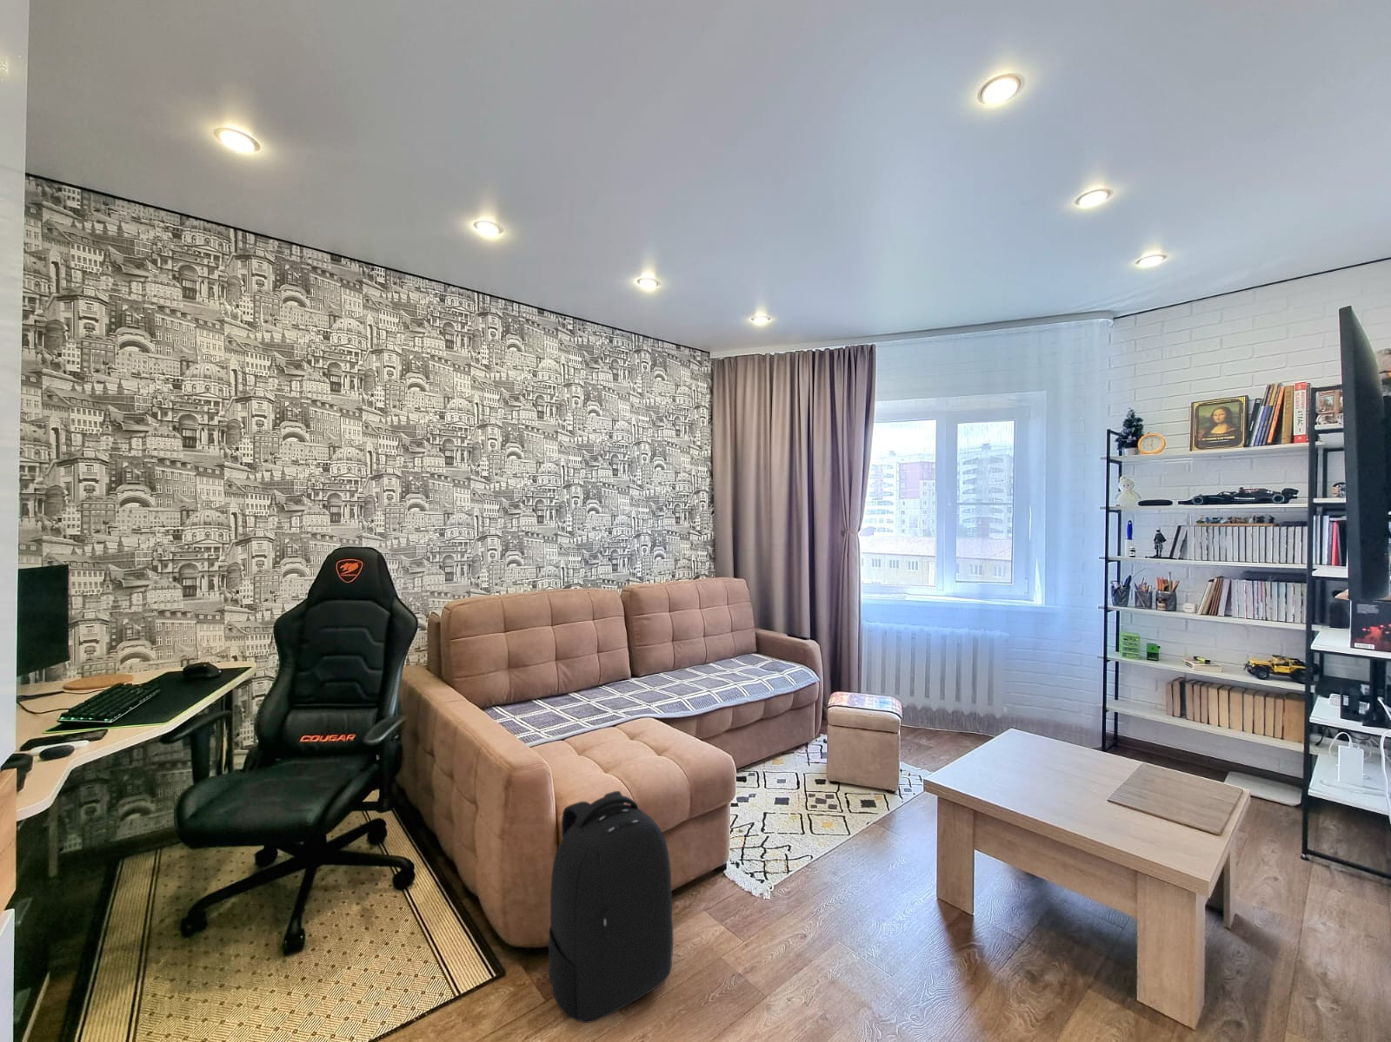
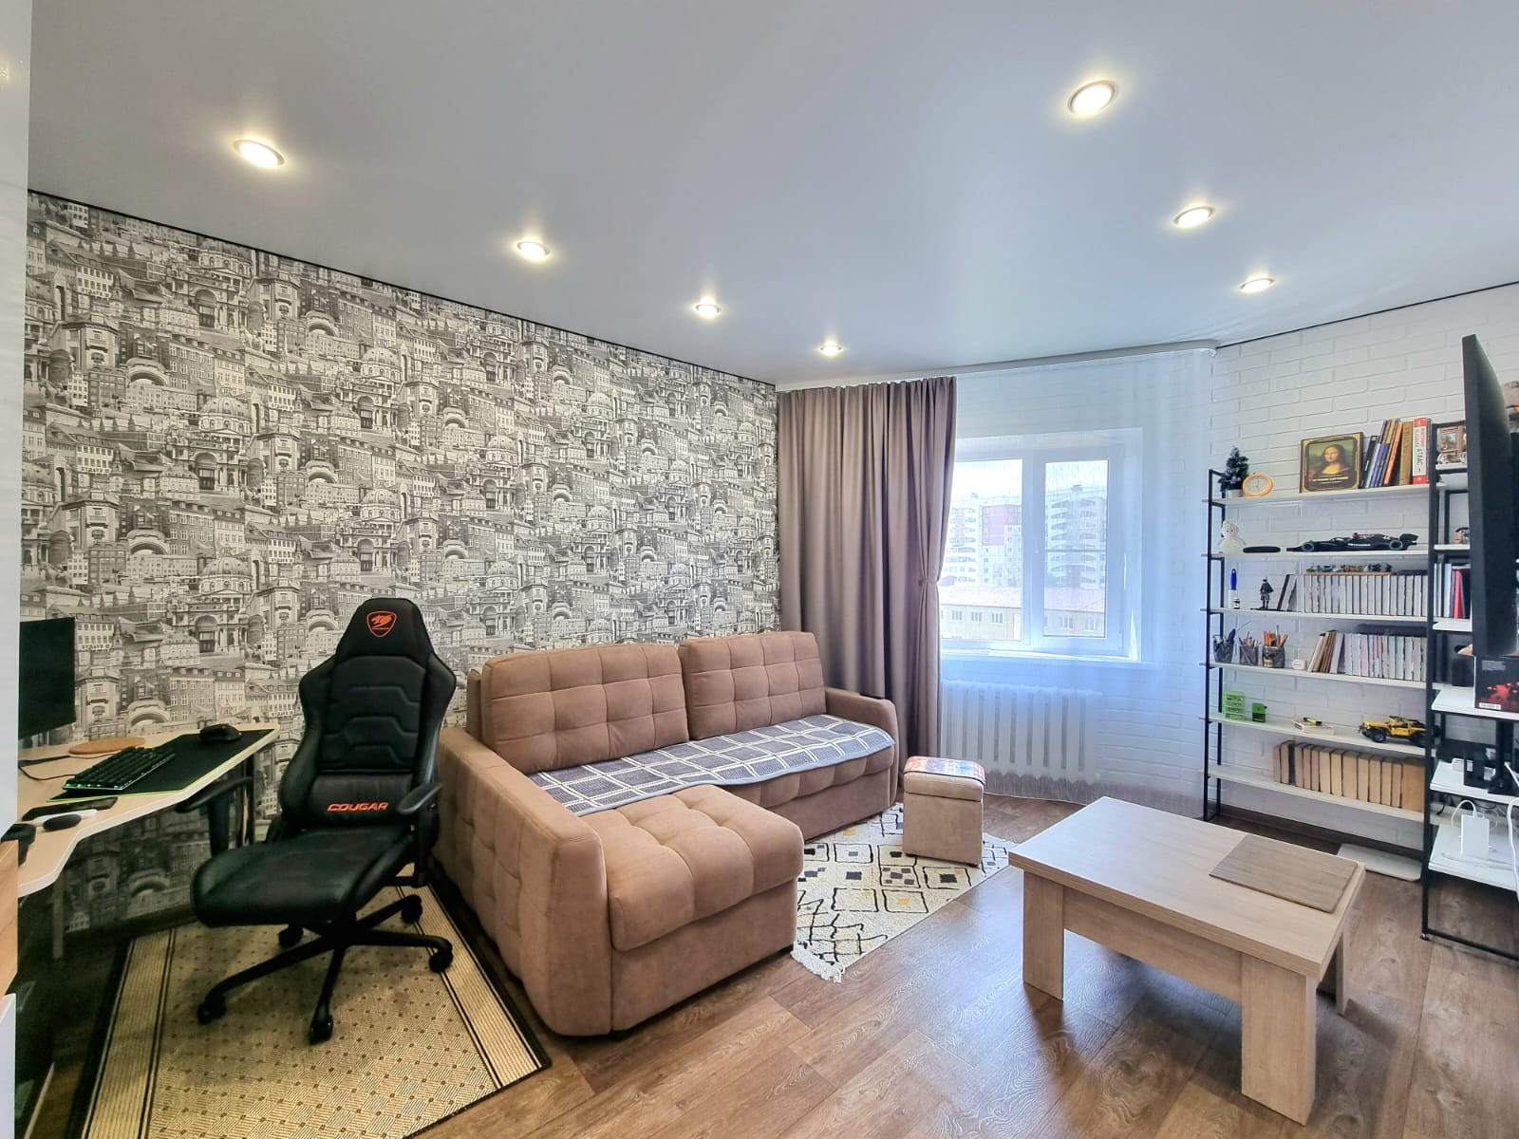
- backpack (608, 889)
